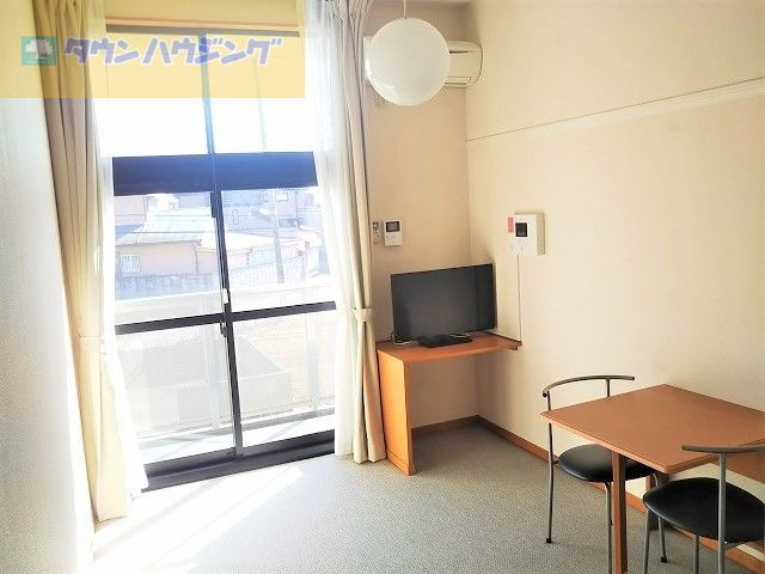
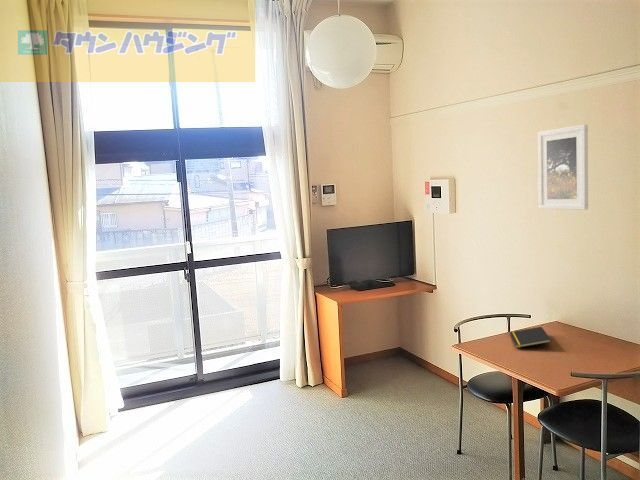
+ notepad (529, 336)
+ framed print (562, 169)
